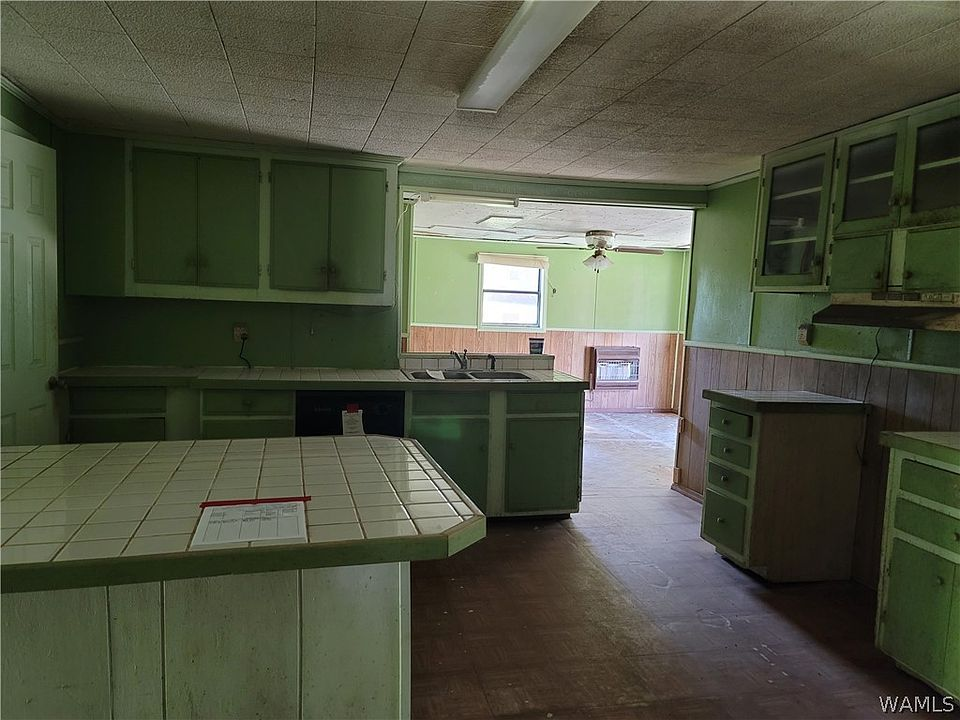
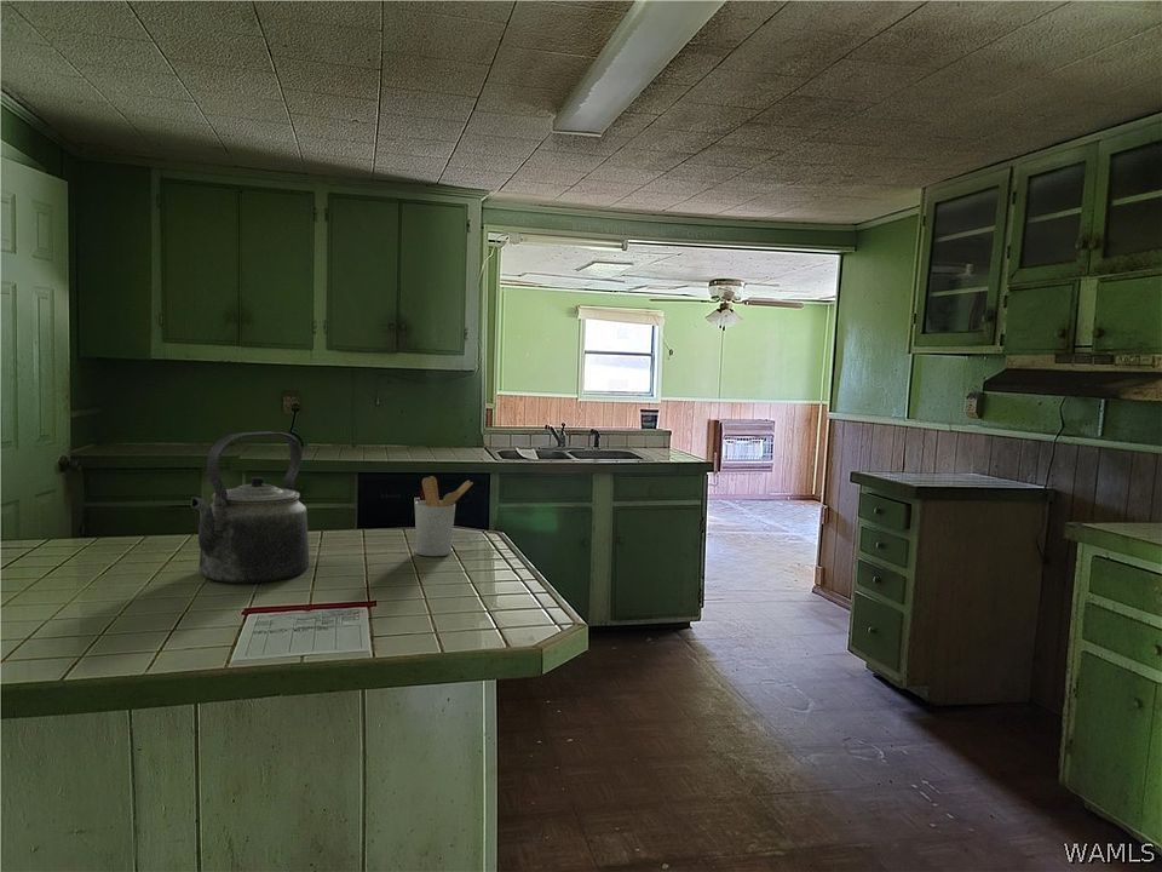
+ utensil holder (444, 515)
+ kettle (248, 503)
